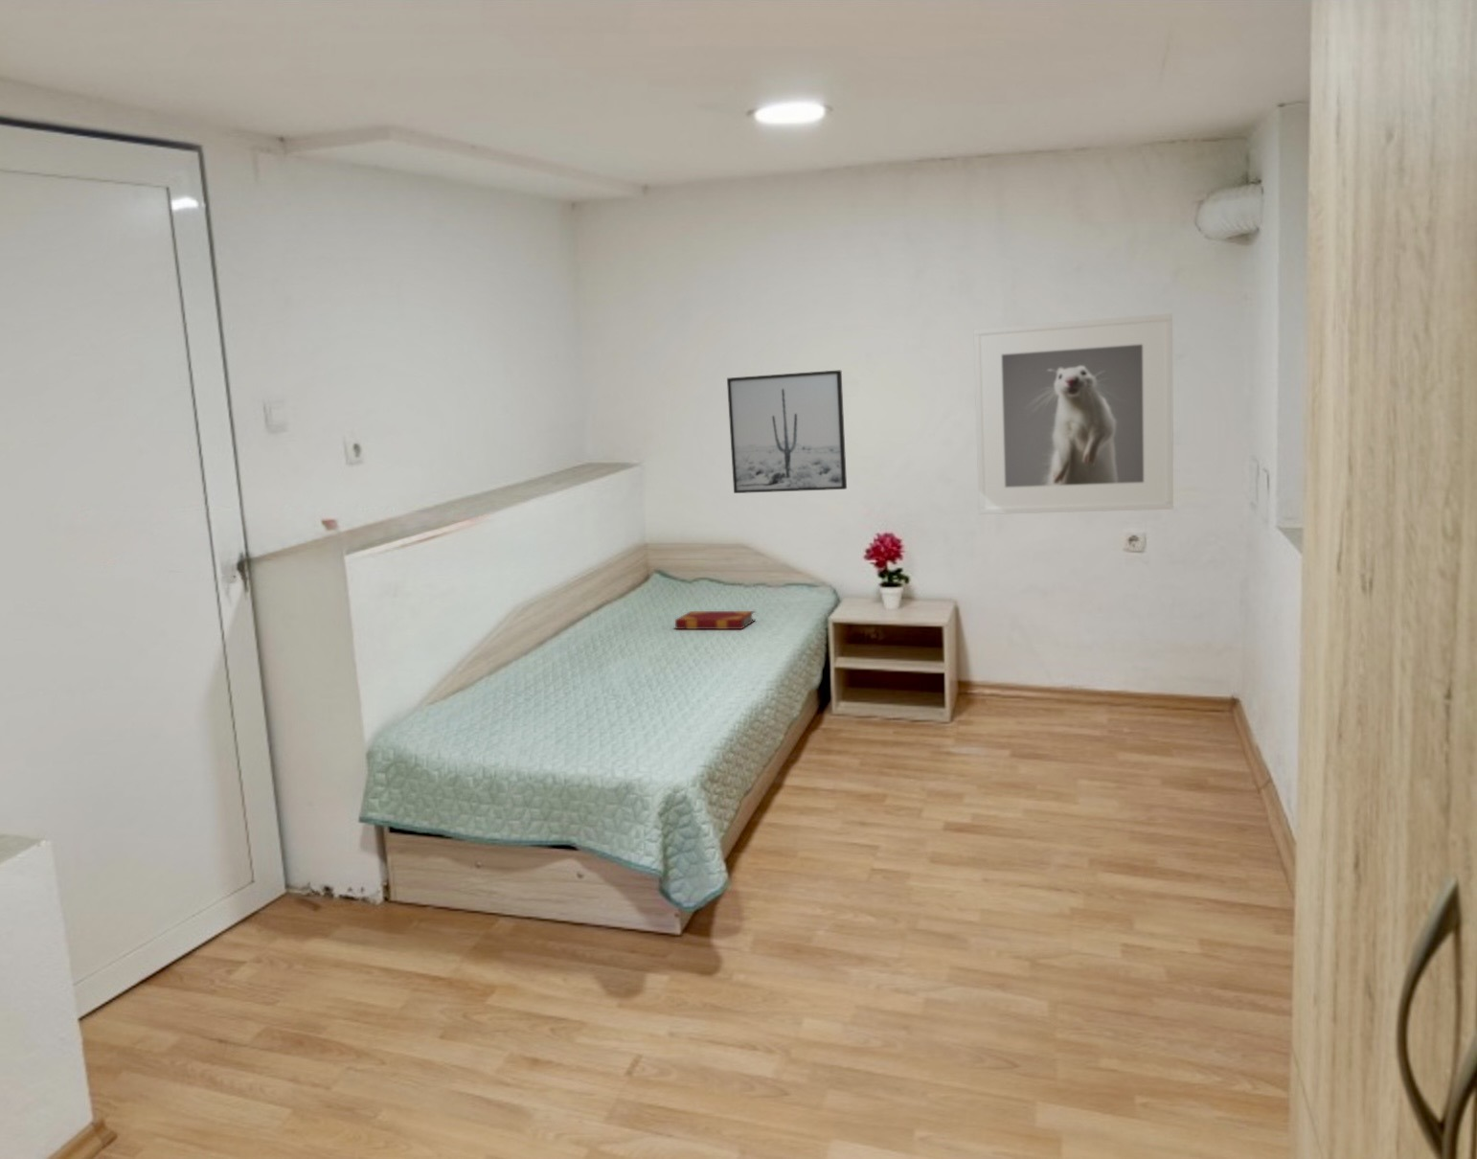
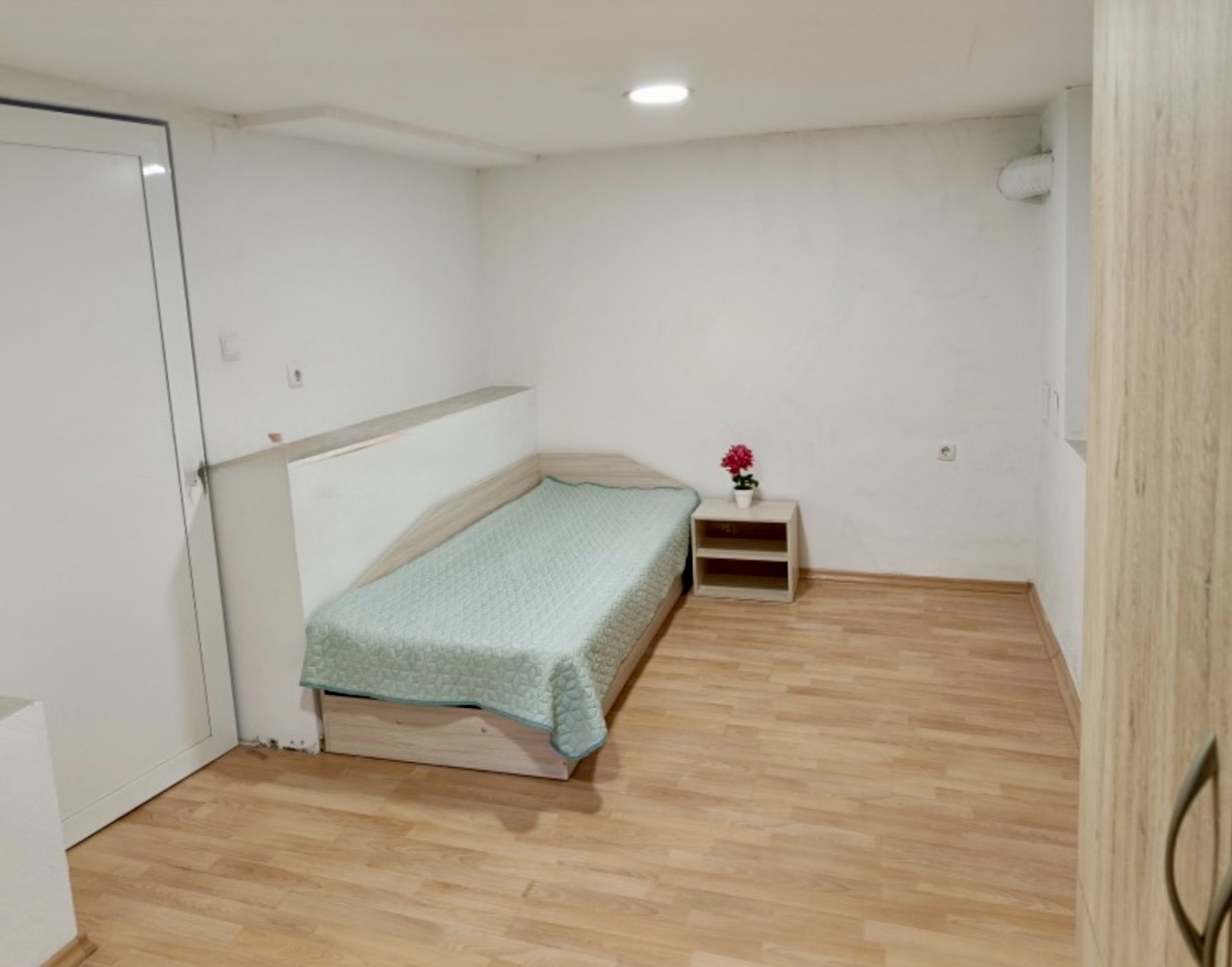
- wall art (786, 433)
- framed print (1072, 417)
- hardback book (716, 620)
